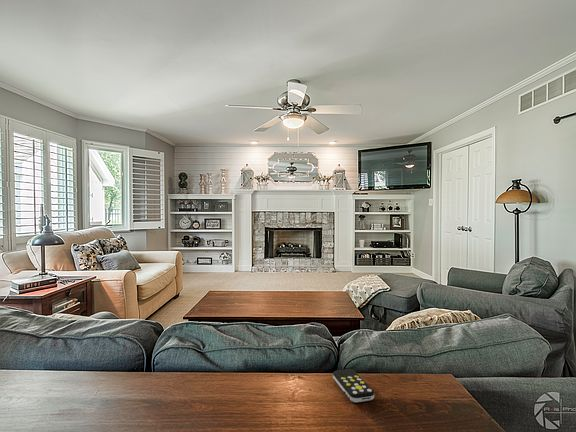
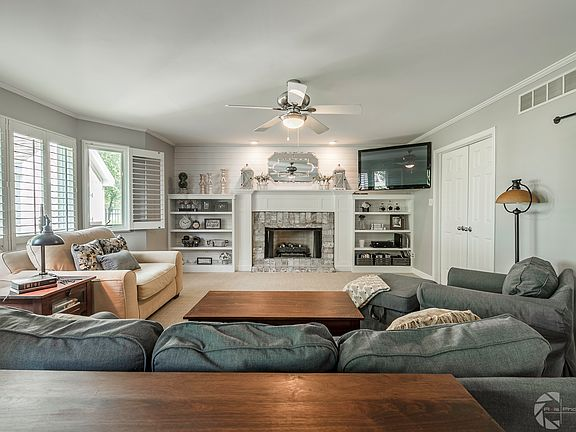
- remote control (352, 384)
